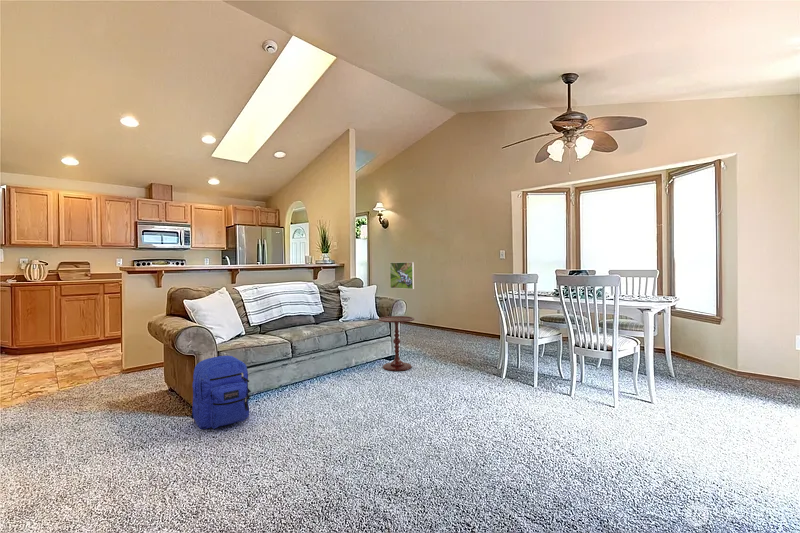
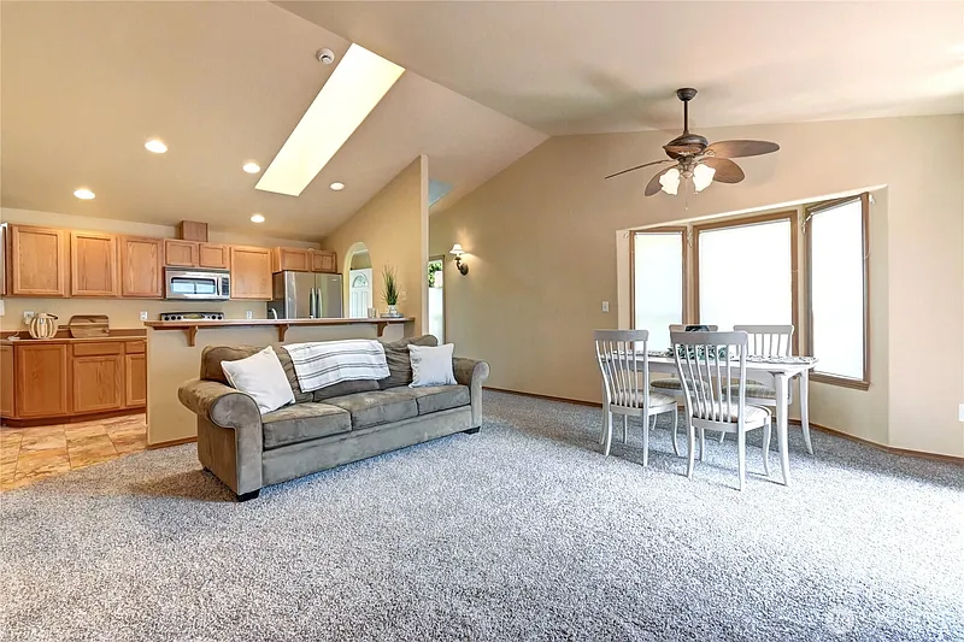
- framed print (401, 275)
- backpack (225, 389)
- side table (396, 342)
